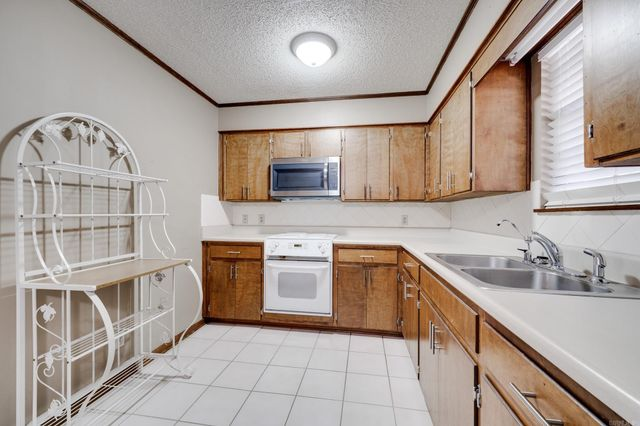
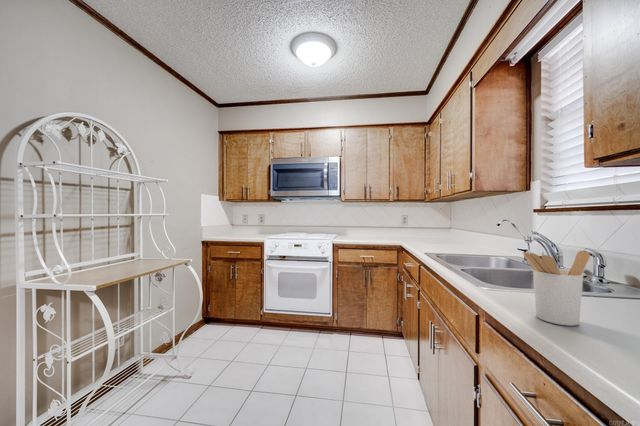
+ utensil holder (551, 284)
